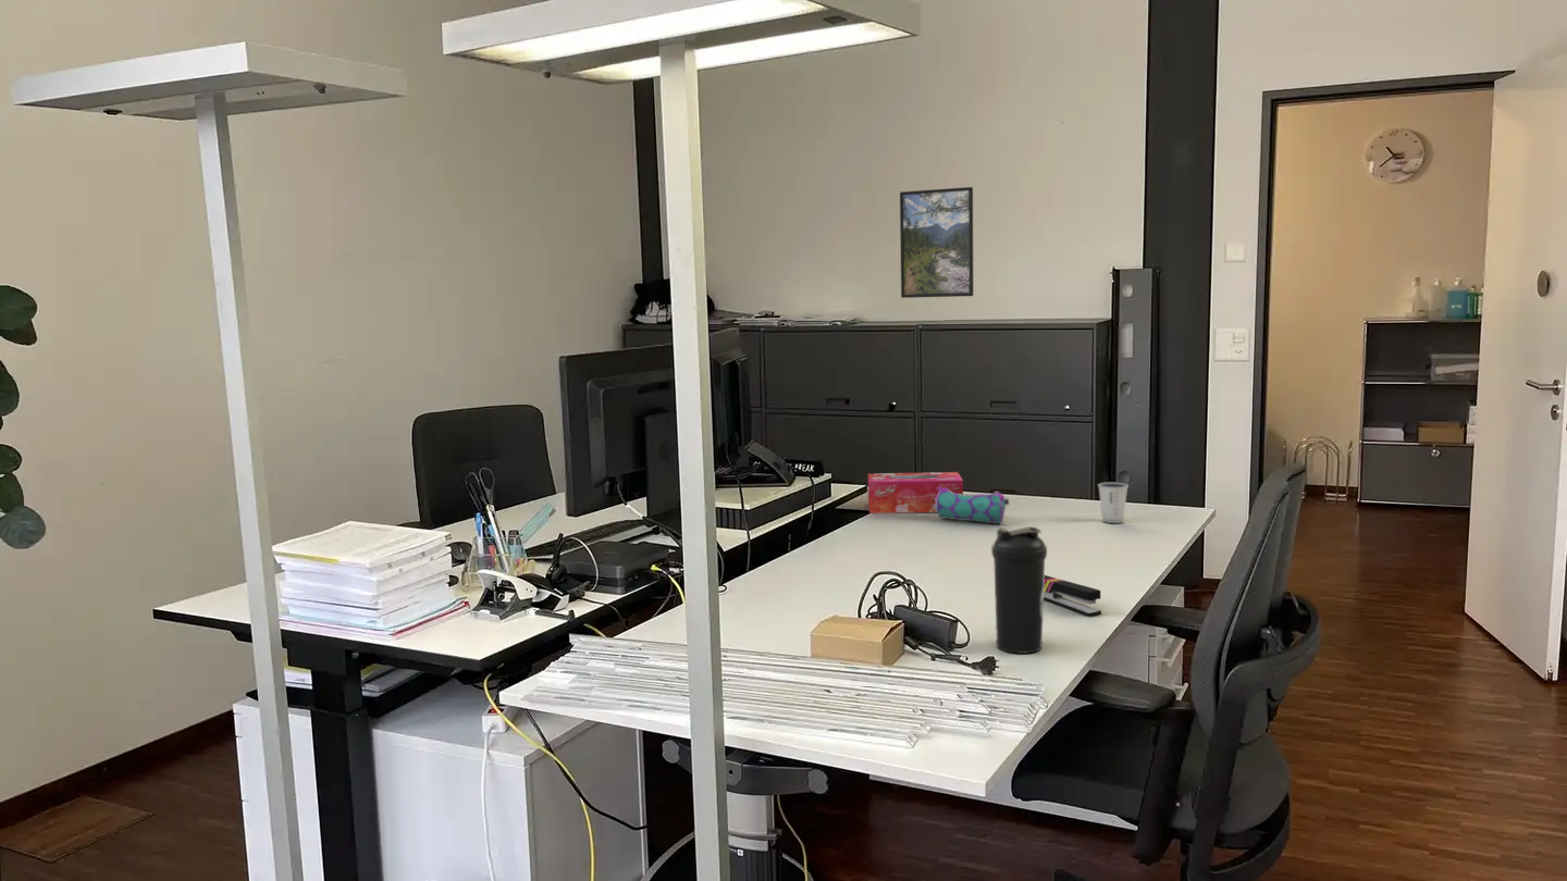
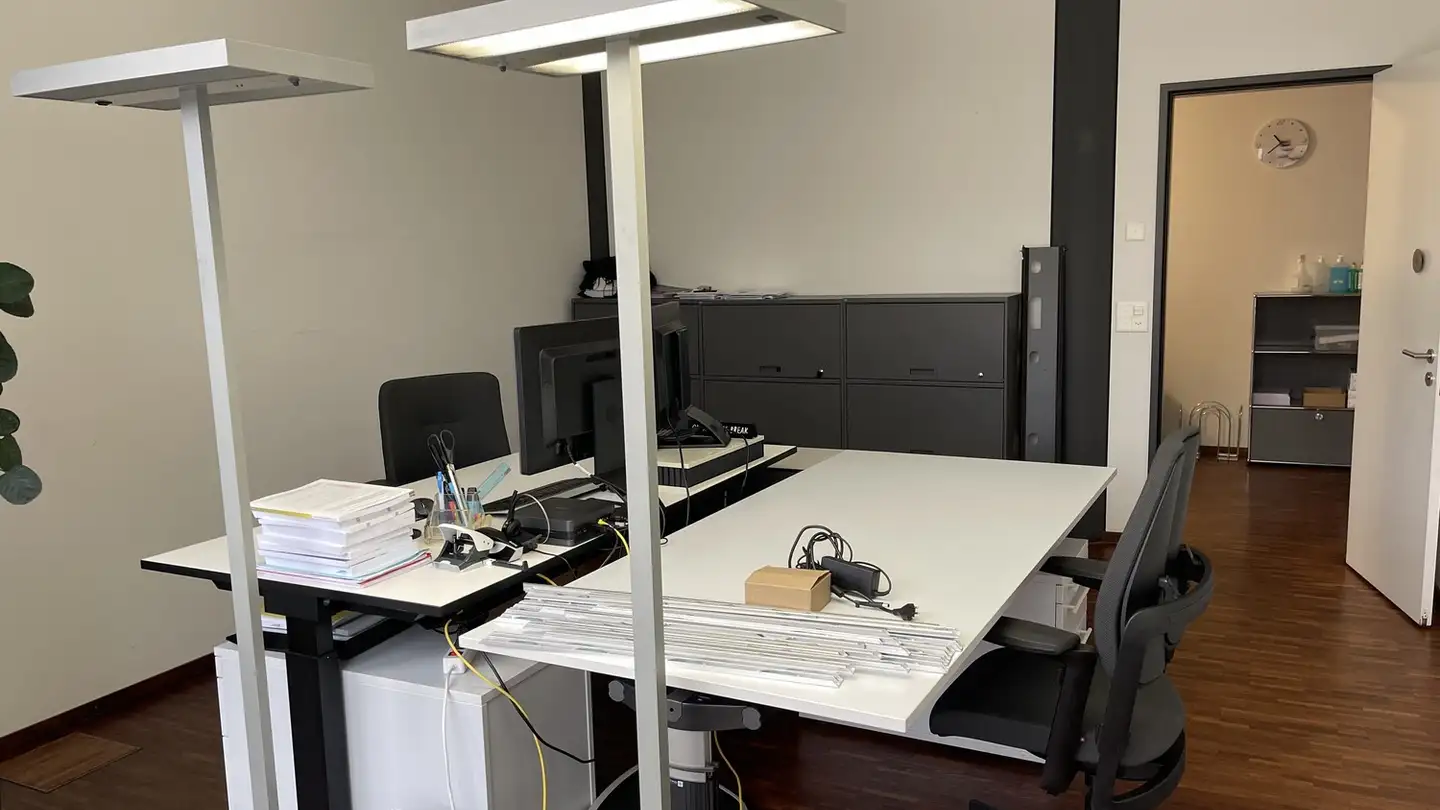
- pencil case (971, 505)
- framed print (936, 244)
- water bottle (1019, 587)
- dixie cup (1112, 502)
- tissue box (914, 492)
- stapler (1065, 593)
